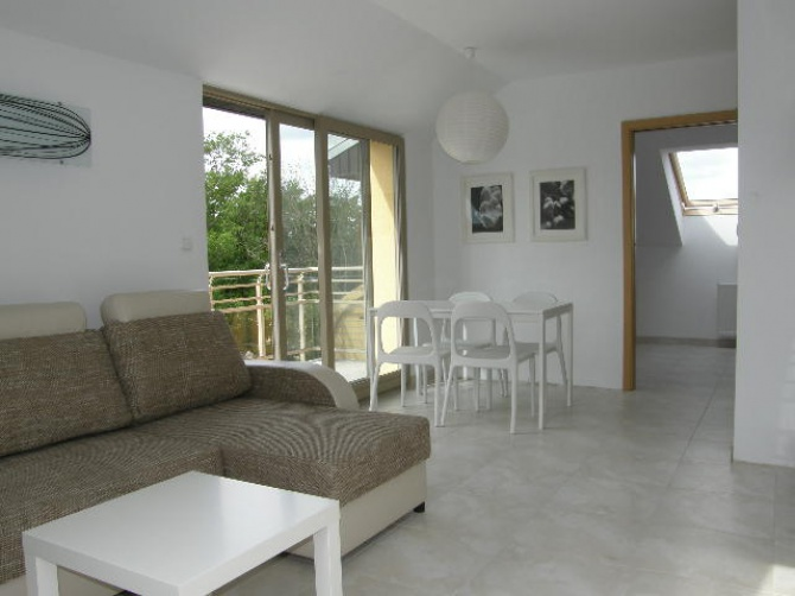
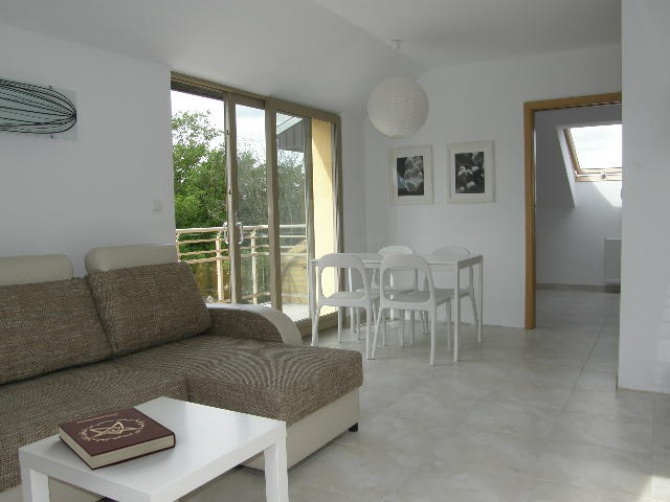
+ book (116, 434)
